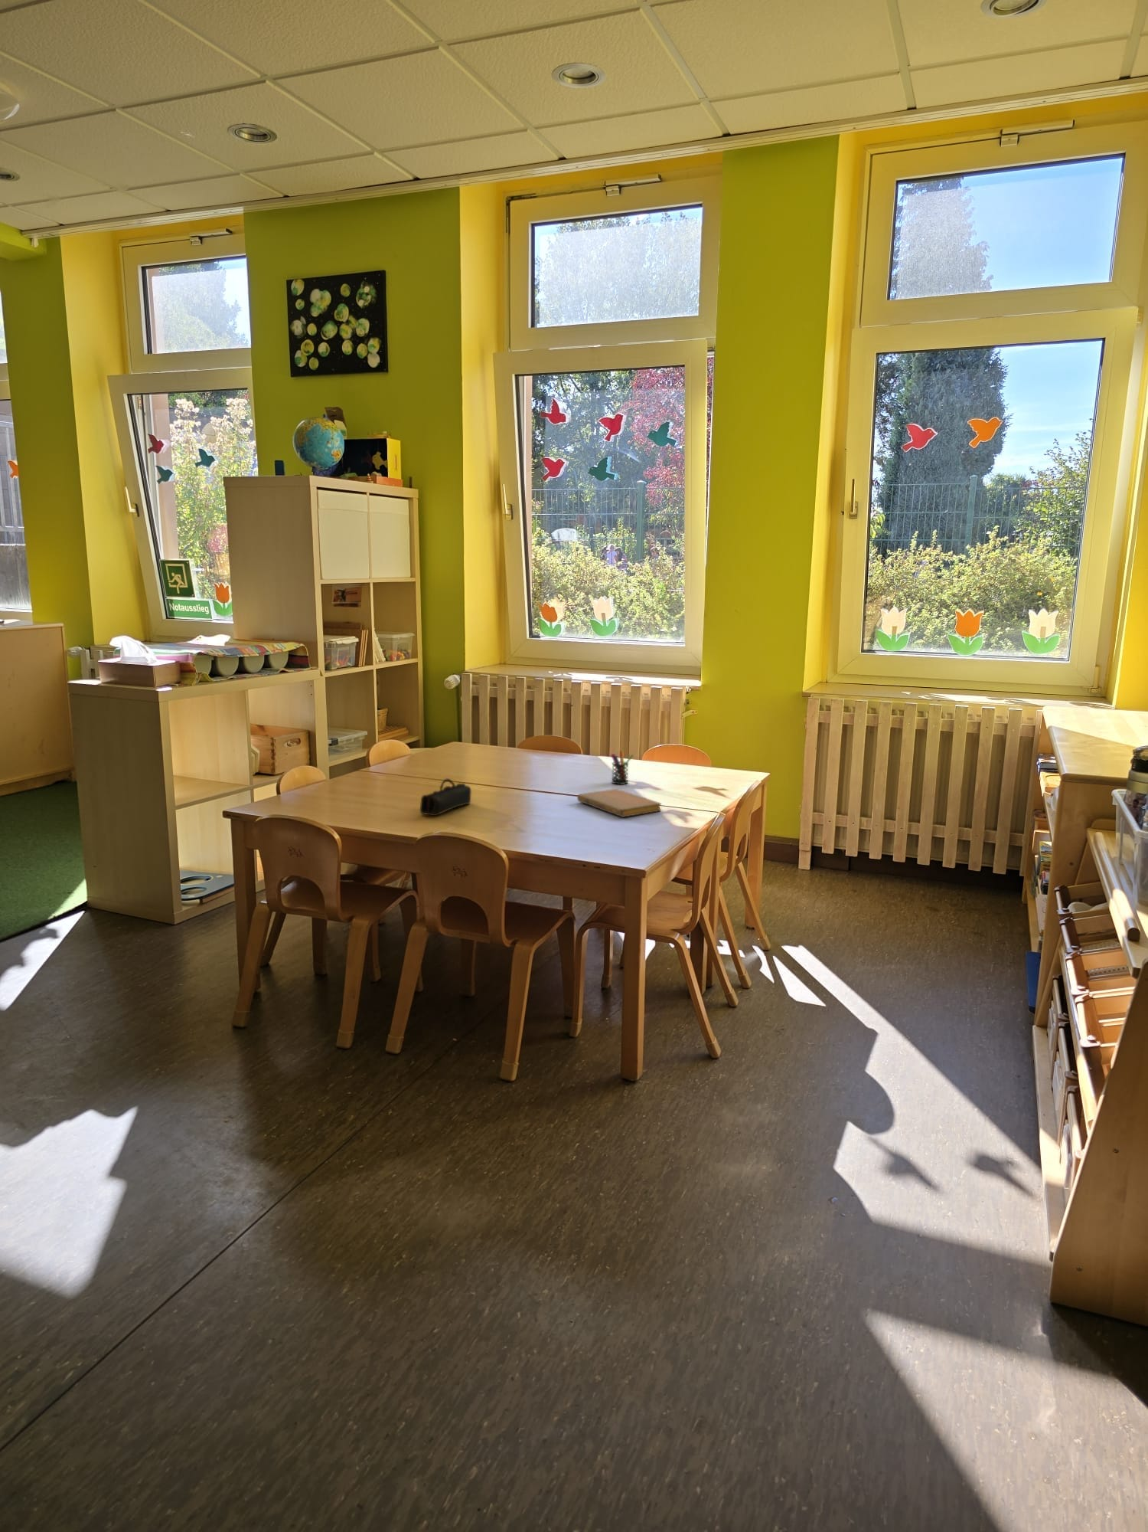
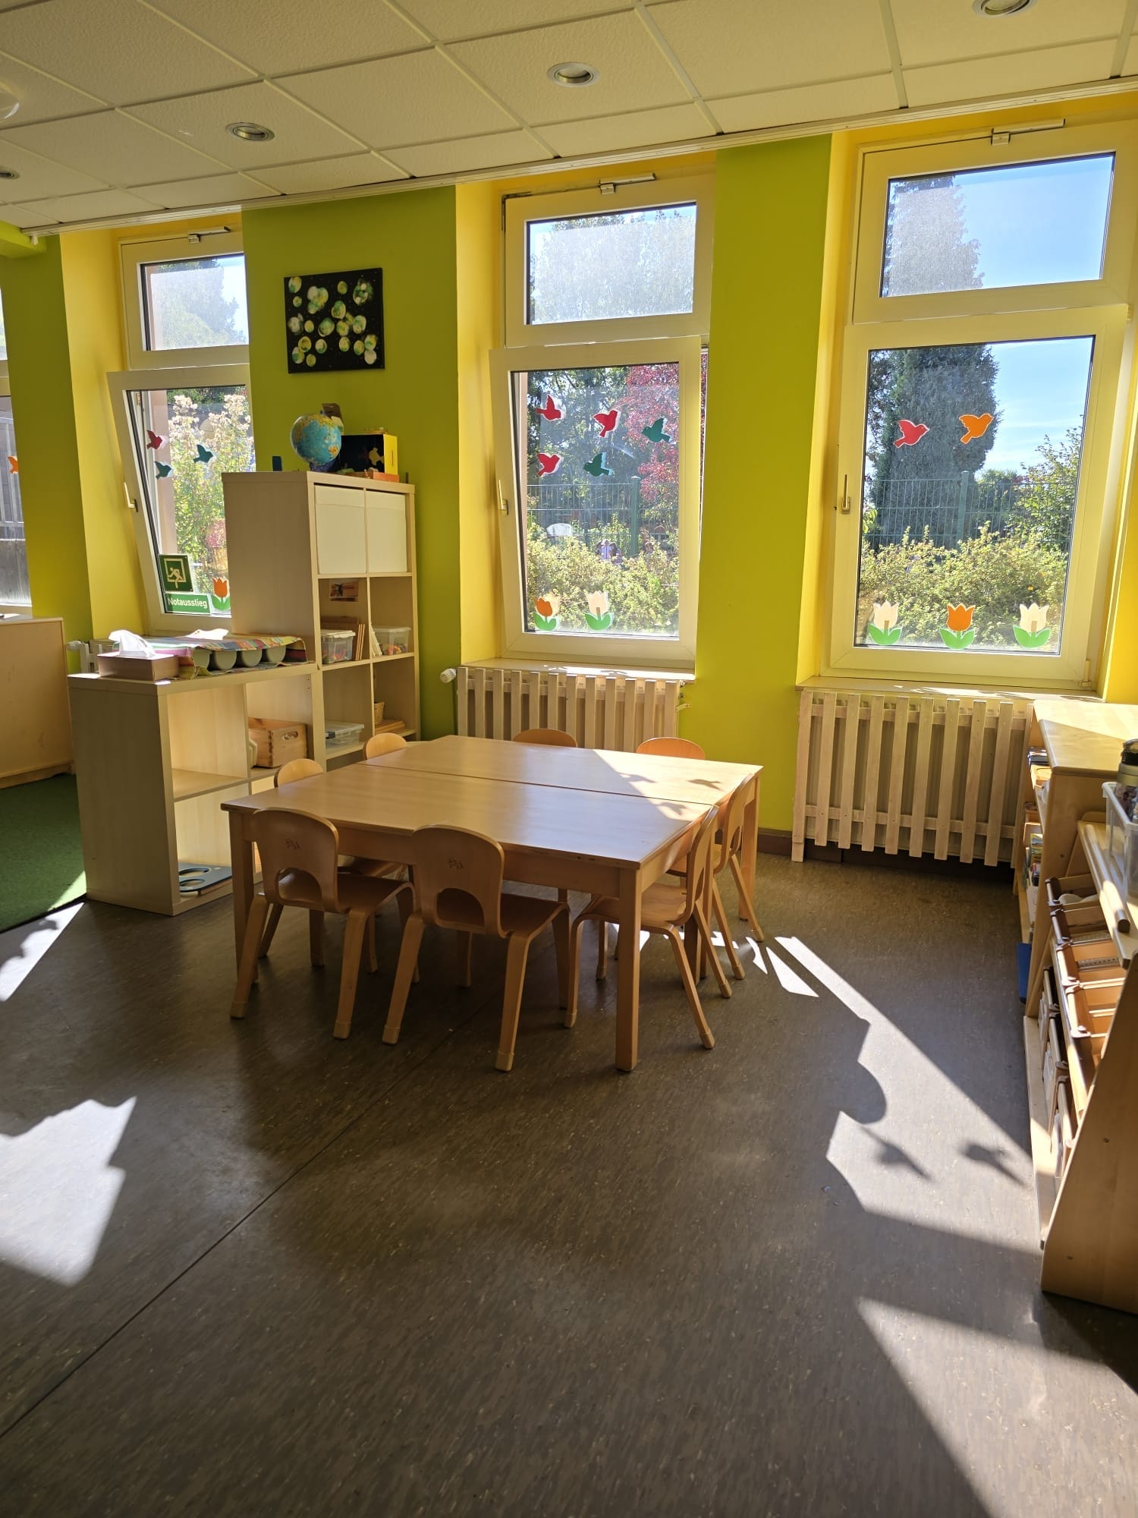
- notebook (619, 802)
- pen holder (622, 765)
- pencil case (446, 794)
